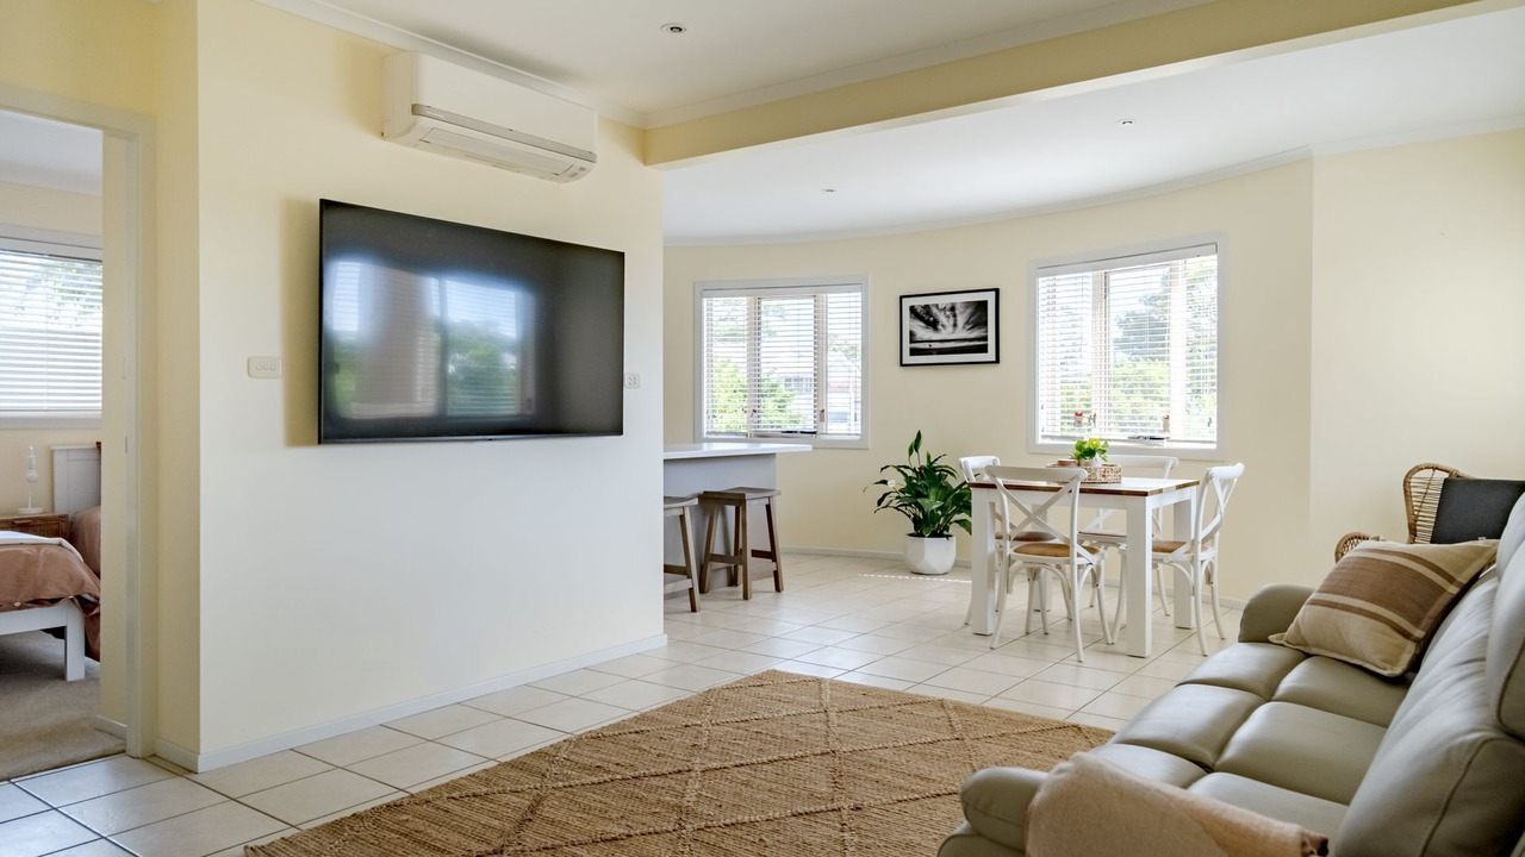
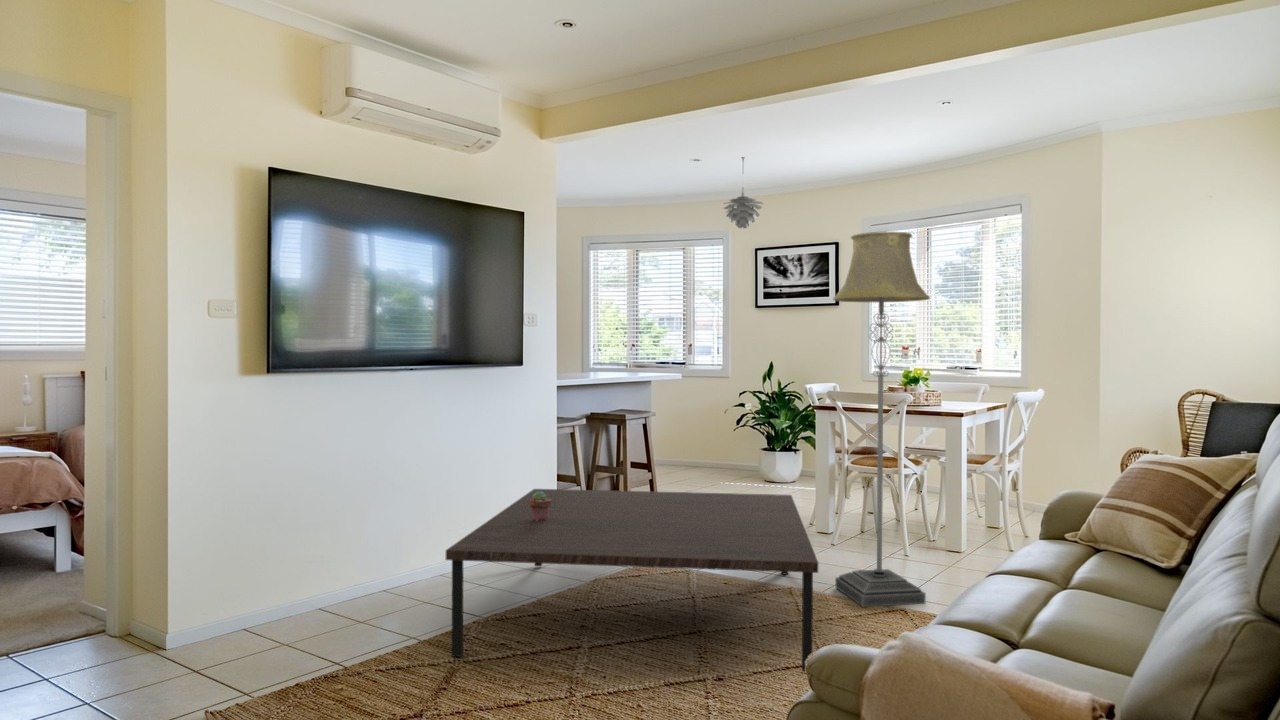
+ potted succulent (540, 504)
+ coffee table (646, 563)
+ pendant light (743, 192)
+ floor lamp (879, 416)
